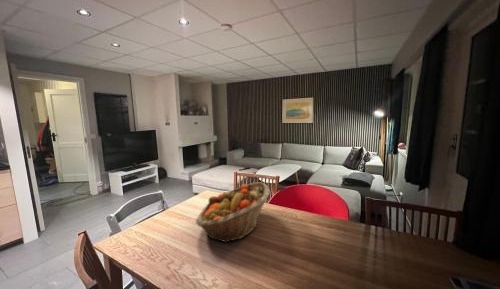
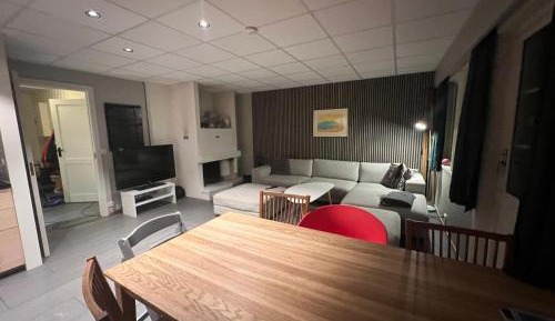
- fruit basket (234, 207)
